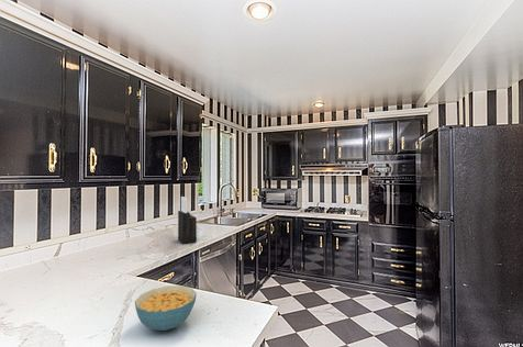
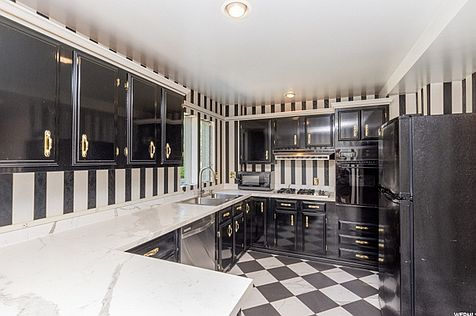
- knife block (188, 219)
- cereal bowl (166, 311)
